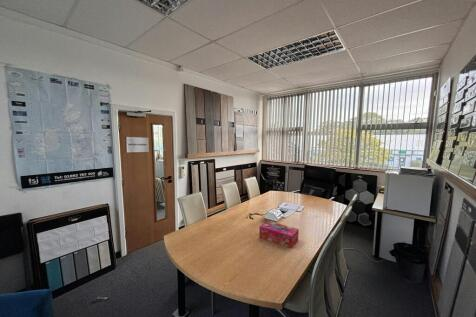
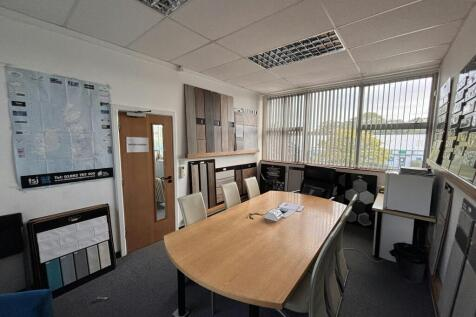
- tissue box (278, 233)
